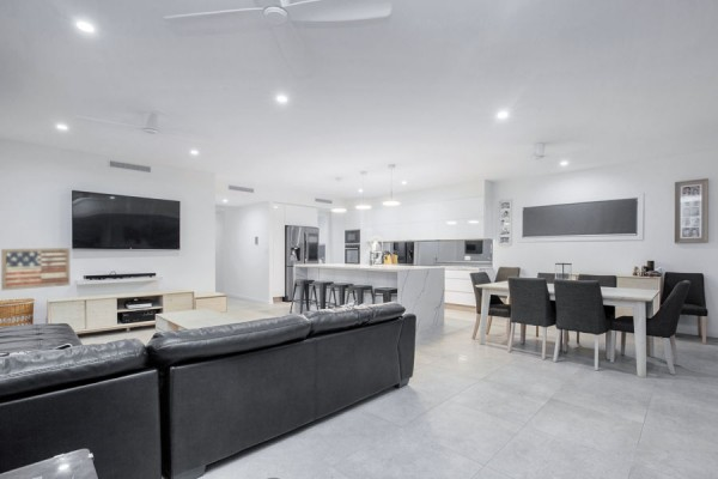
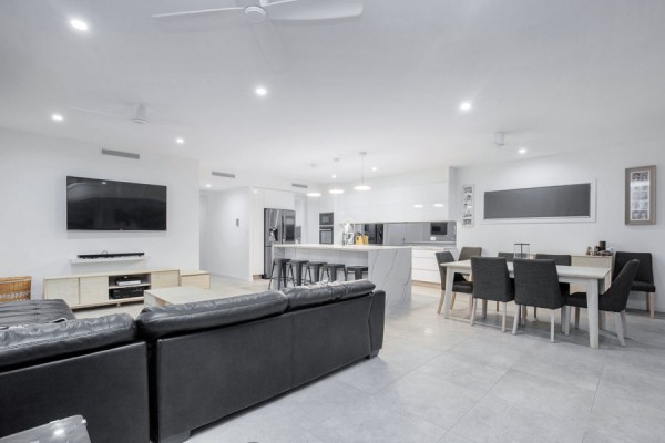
- wall art (37, 267)
